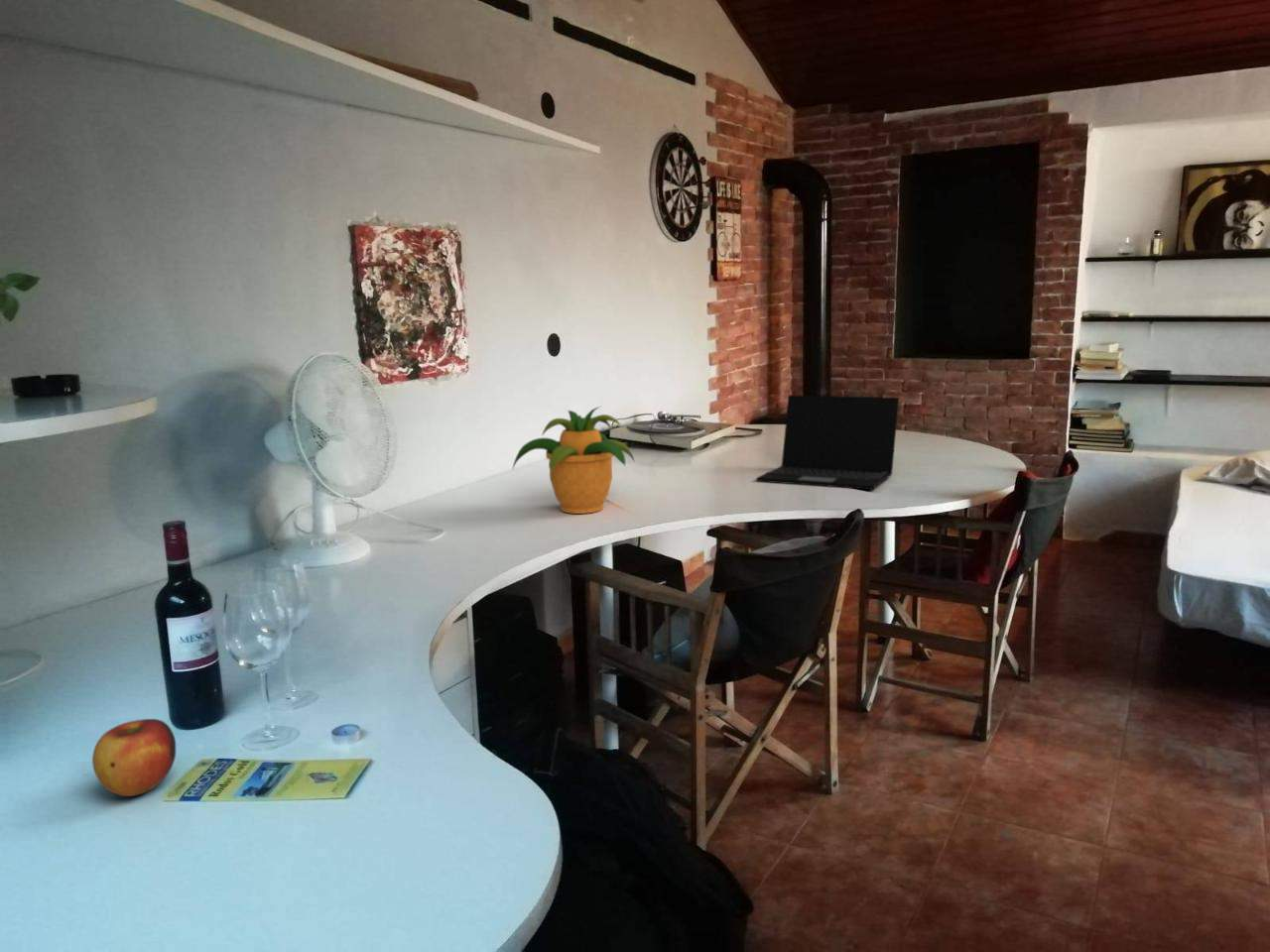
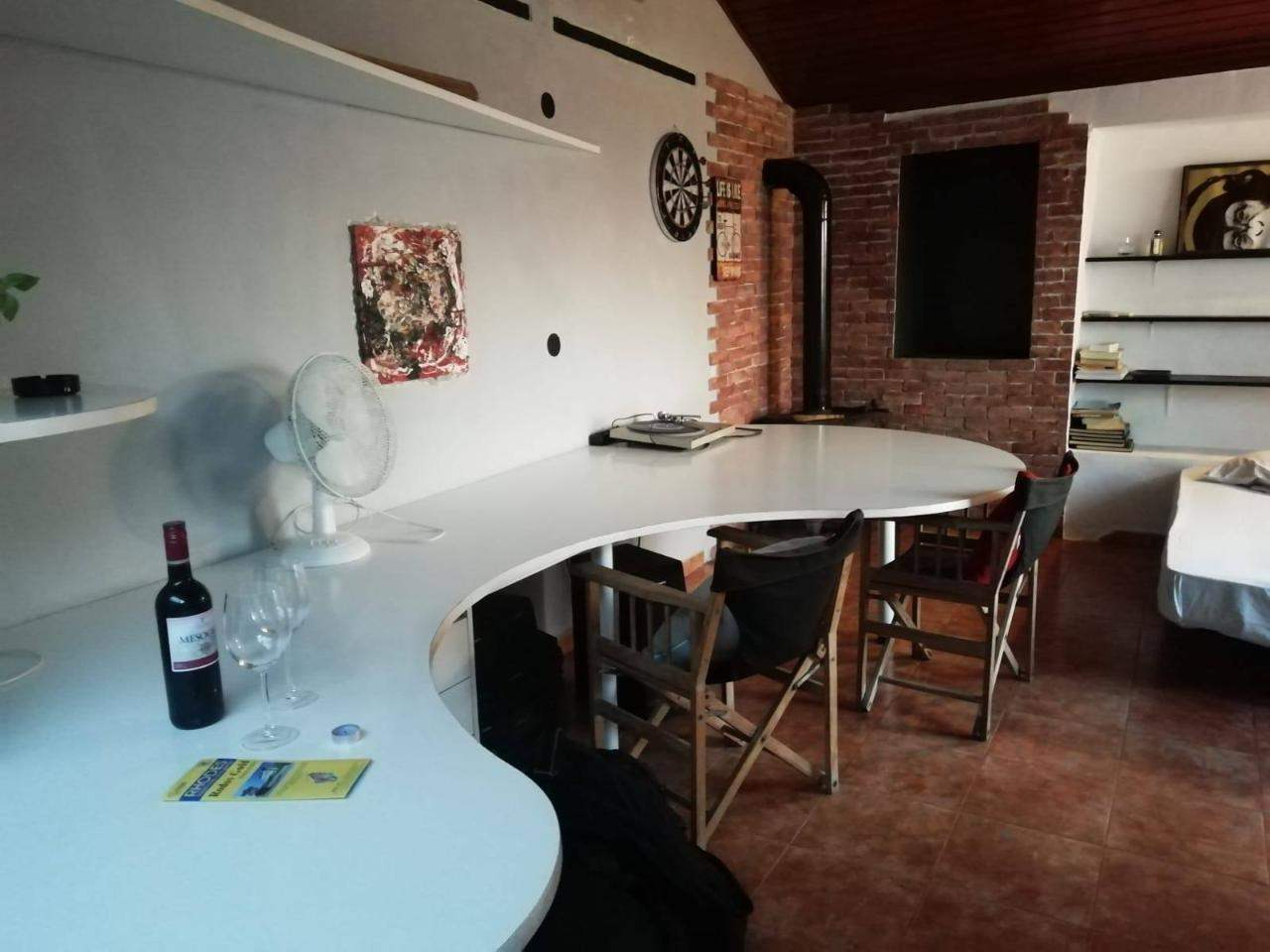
- apple (135, 758)
- potted plant (584, 458)
- laptop (828, 438)
